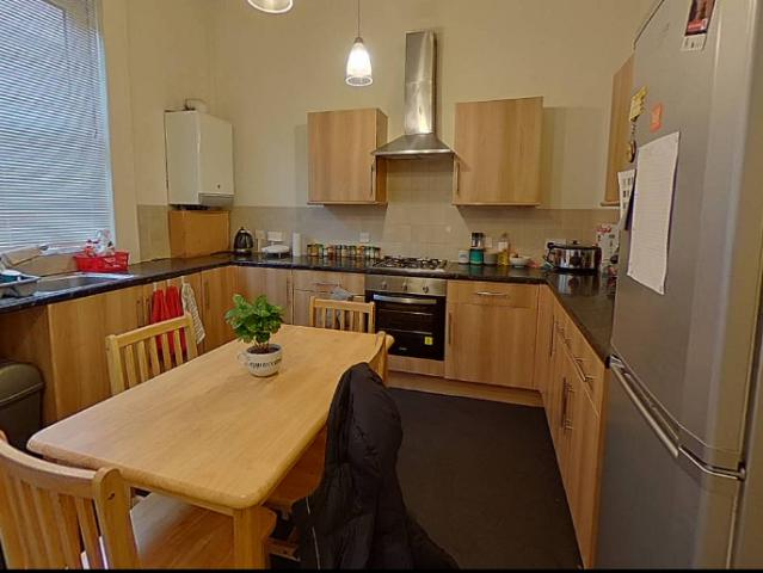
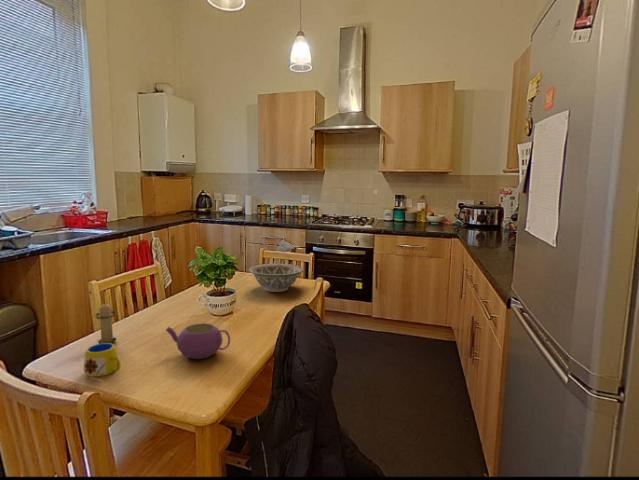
+ teapot (198, 341)
+ decorative bowl (276, 278)
+ mug (104, 360)
+ candle (106, 322)
